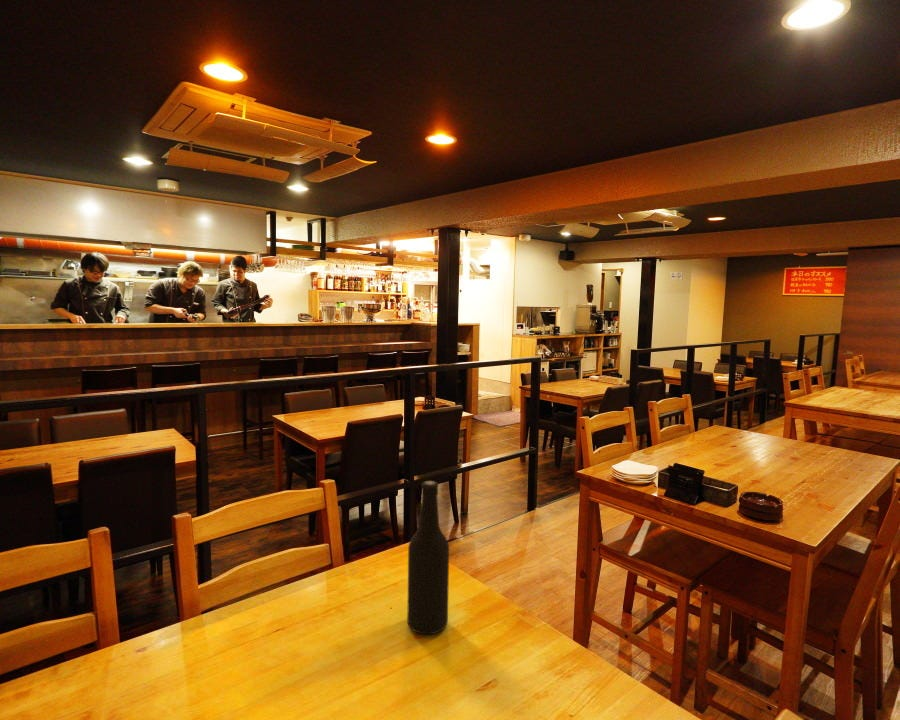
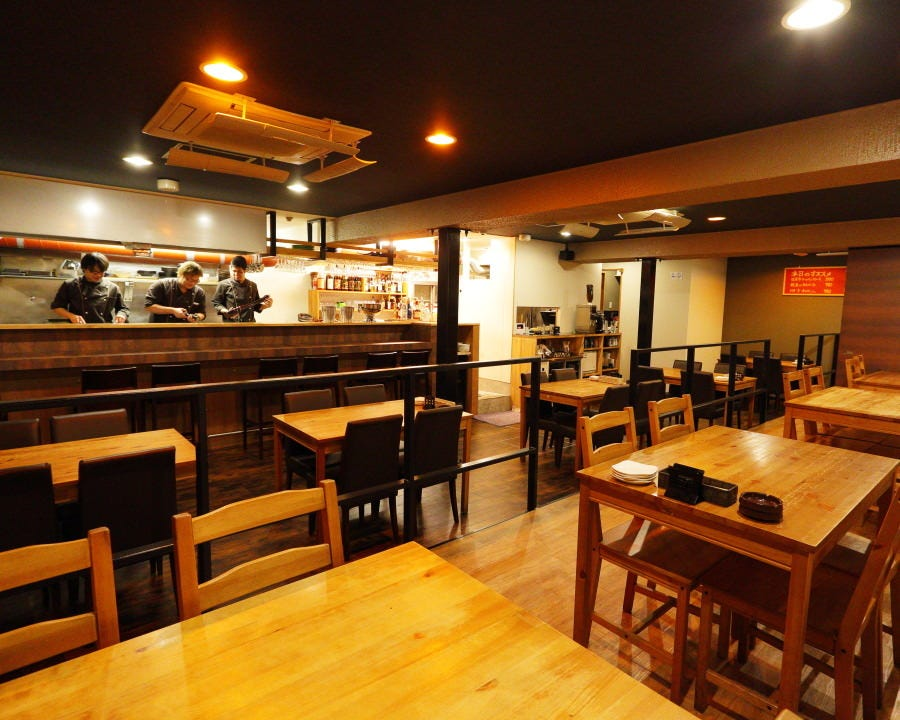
- bottle (428, 554)
